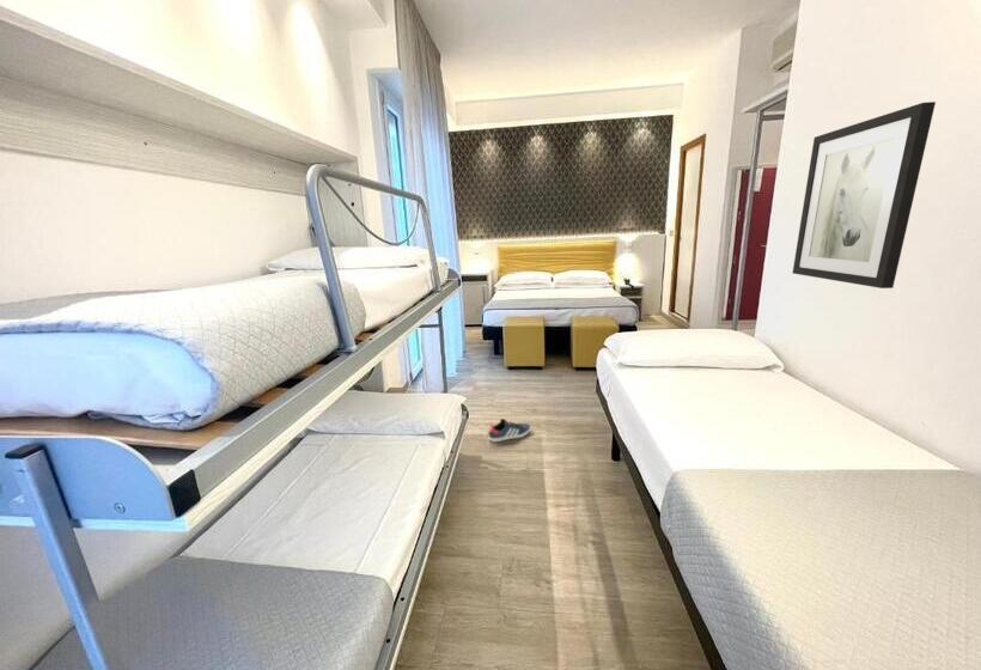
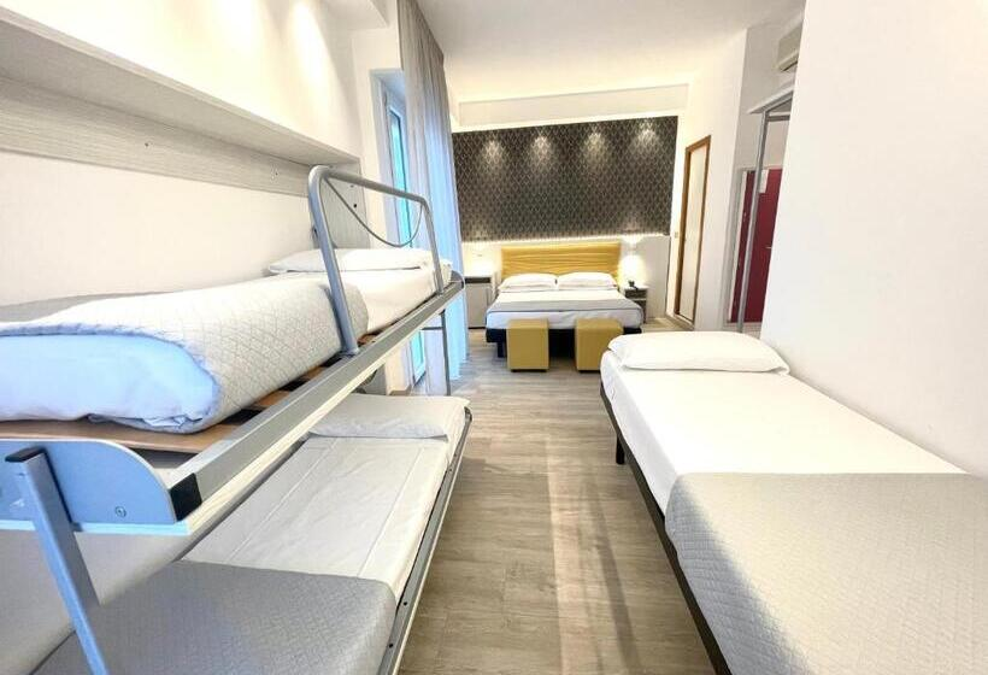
- sneaker (510, 426)
- wall art (849, 205)
